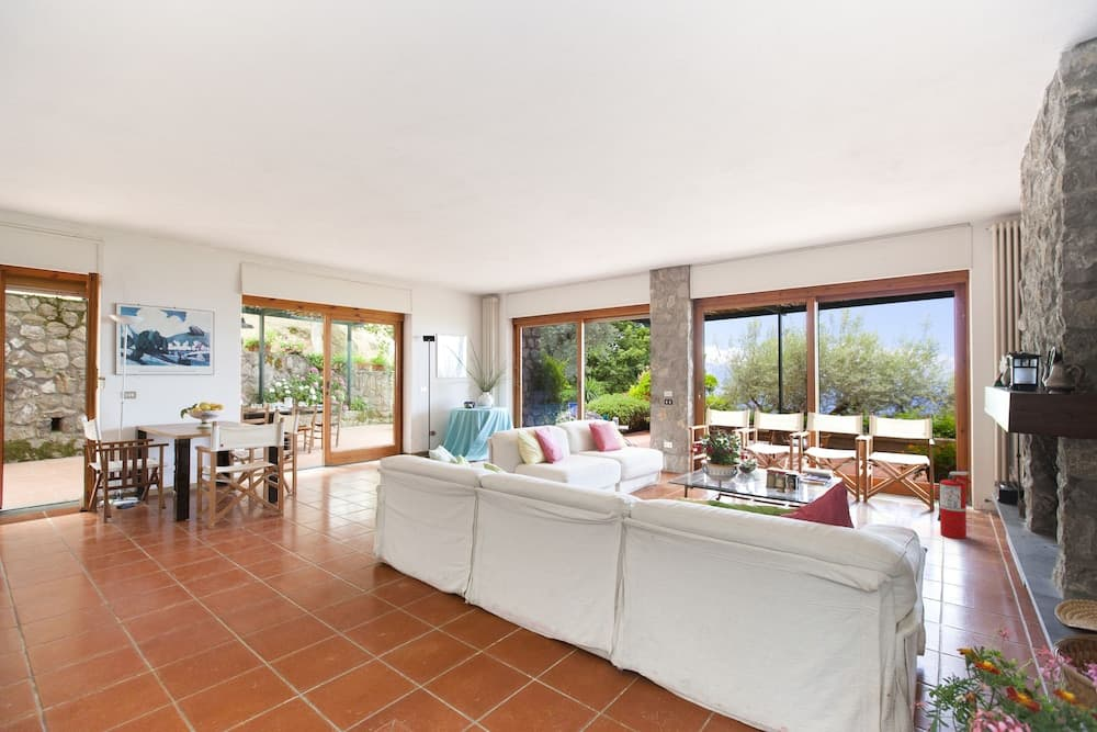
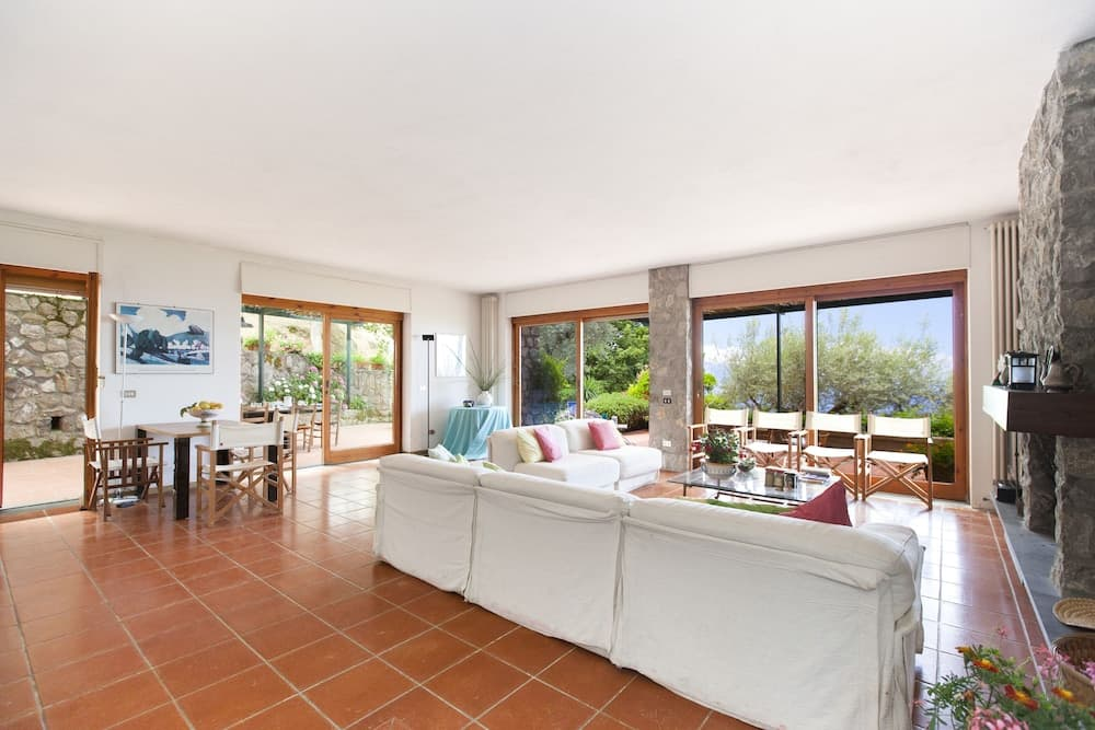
- fire extinguisher (953, 503)
